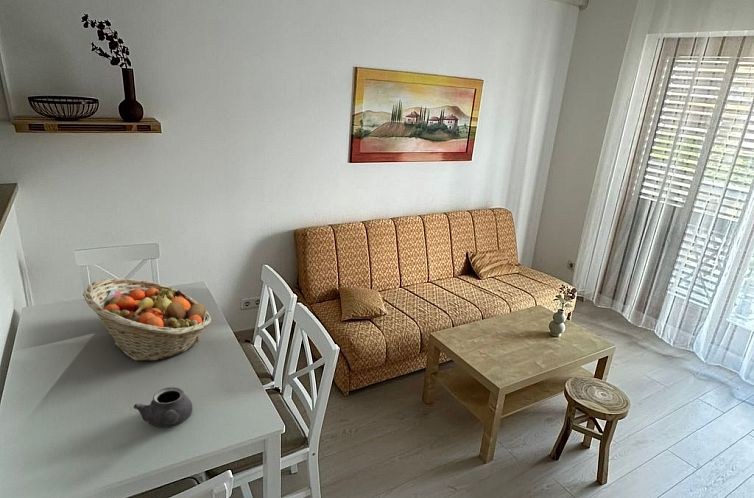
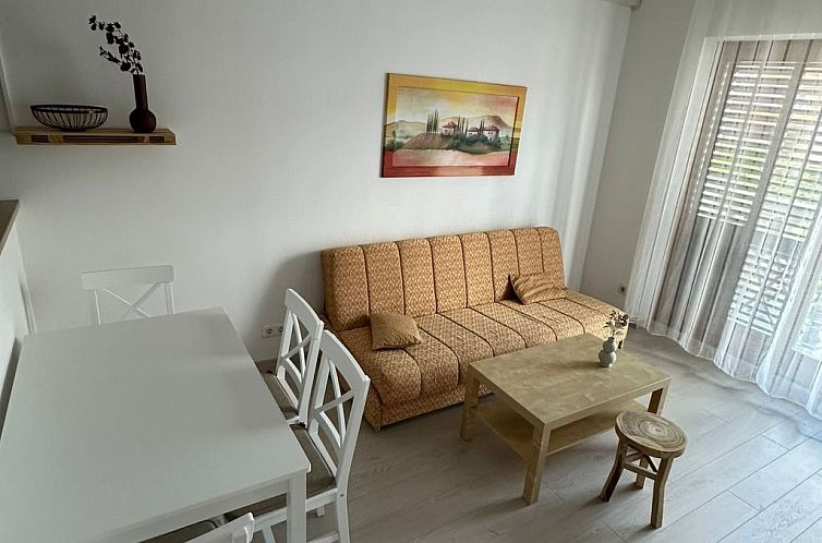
- teapot (166, 410)
- fruit basket (150, 313)
